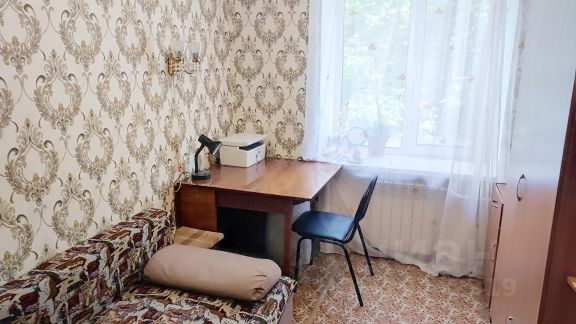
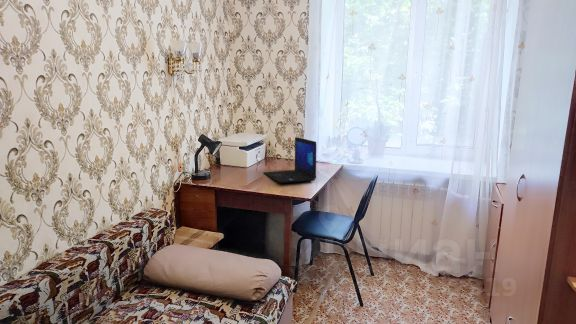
+ laptop (295, 158)
